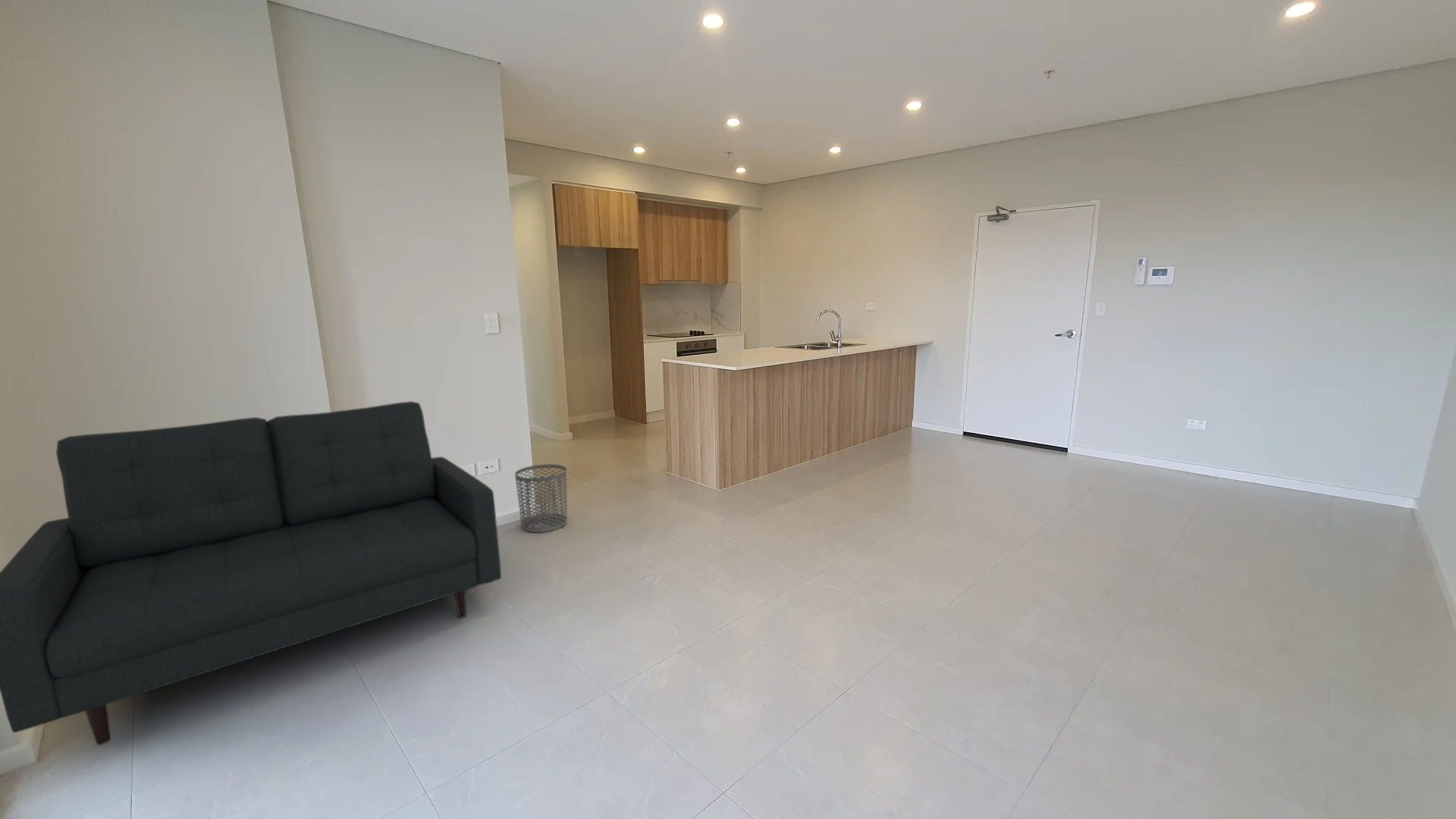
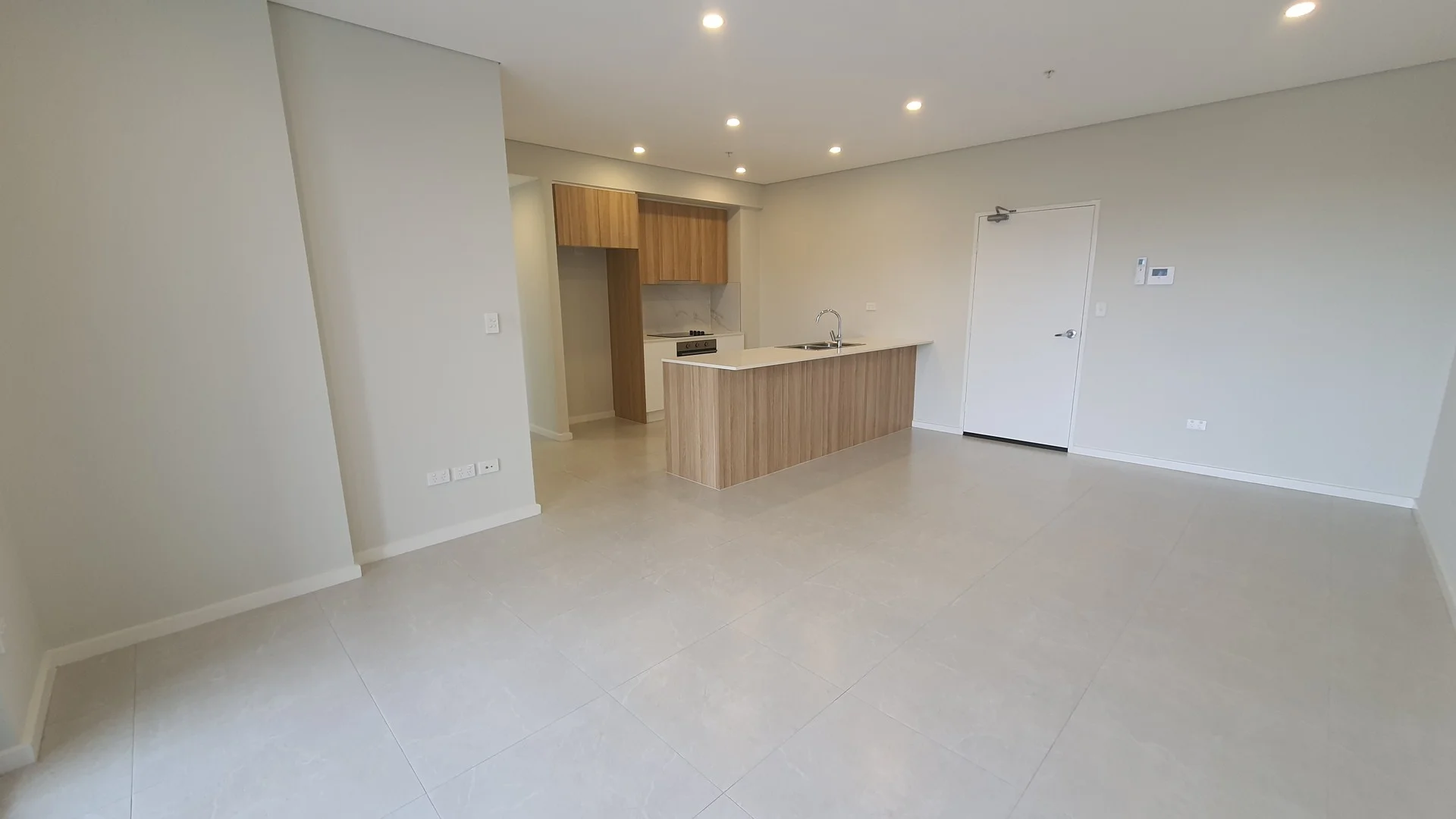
- sofa (290, 533)
- waste bin (542, 497)
